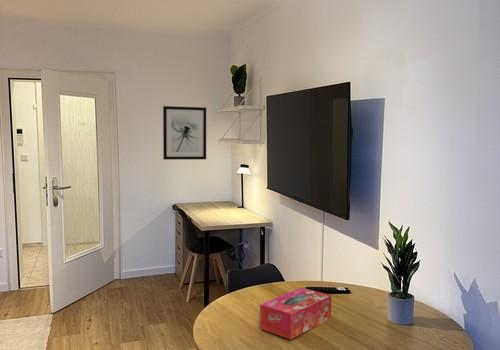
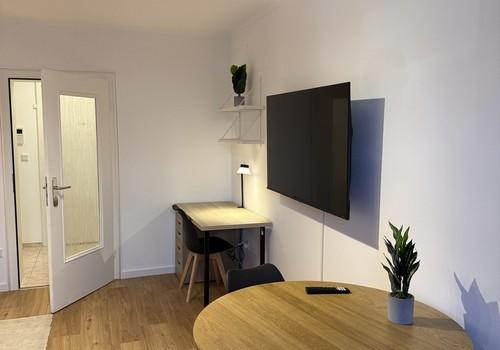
- tissue box (296, 311)
- wall art (185, 133)
